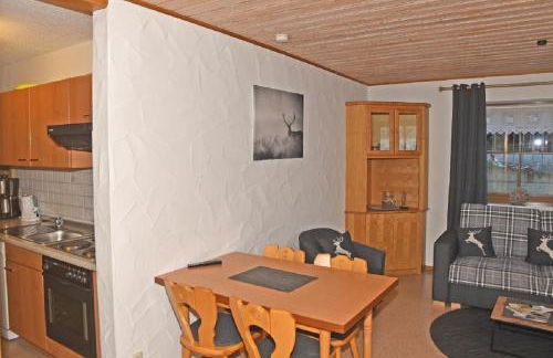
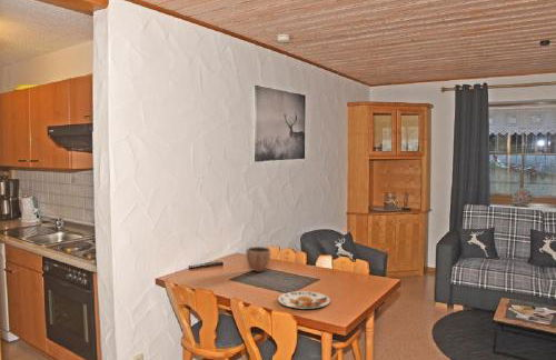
+ plate (304, 300)
+ decorative bowl (258, 260)
